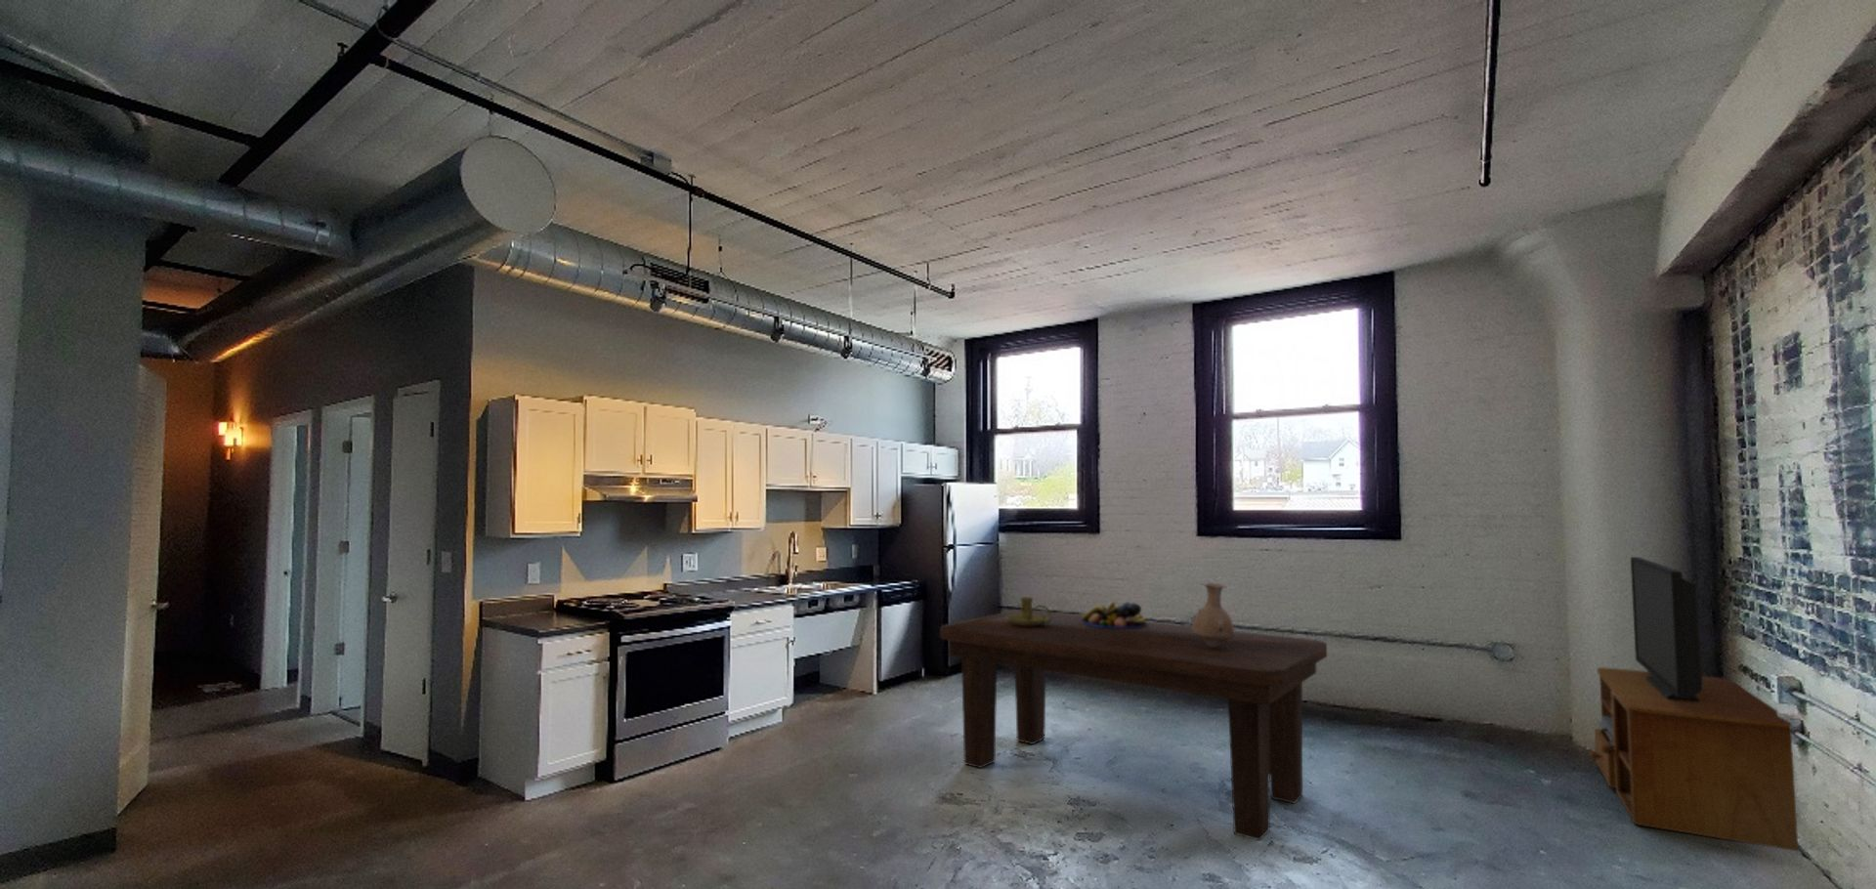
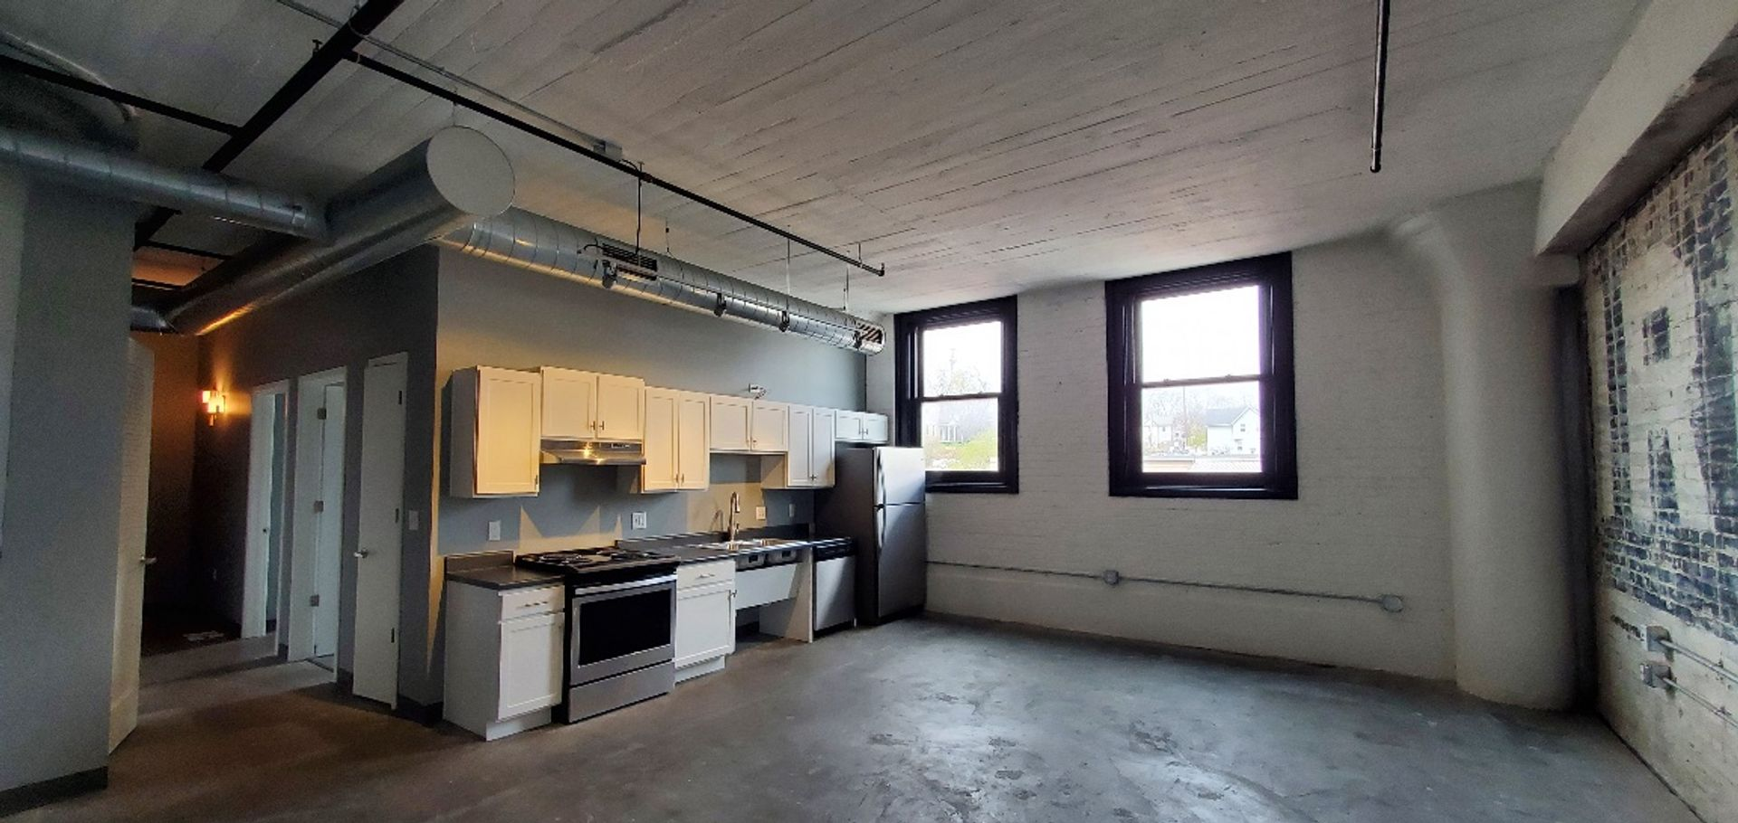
- tv stand (1671, 681)
- vase (1212, 615)
- fruit bowl (1114, 611)
- dining table (1128, 683)
- candle holder (1030, 610)
